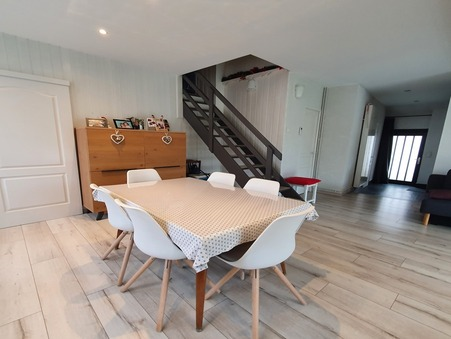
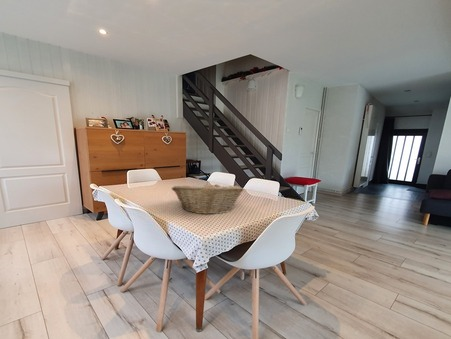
+ fruit basket (207, 194)
